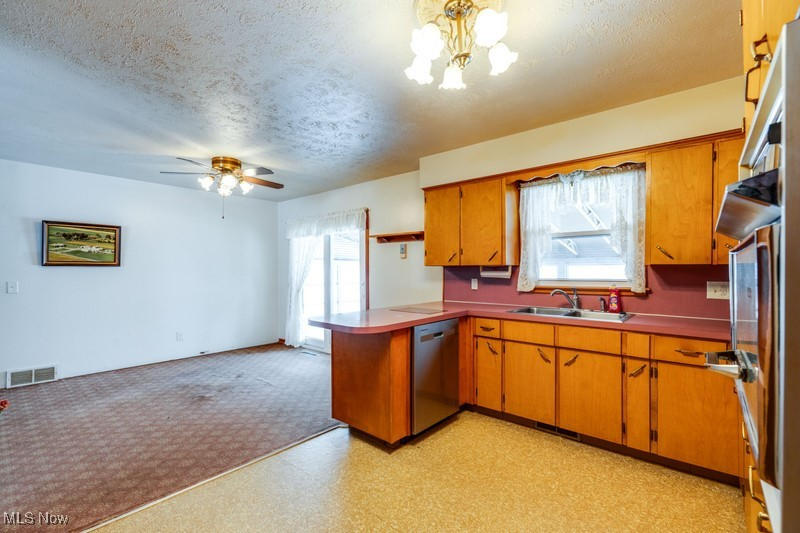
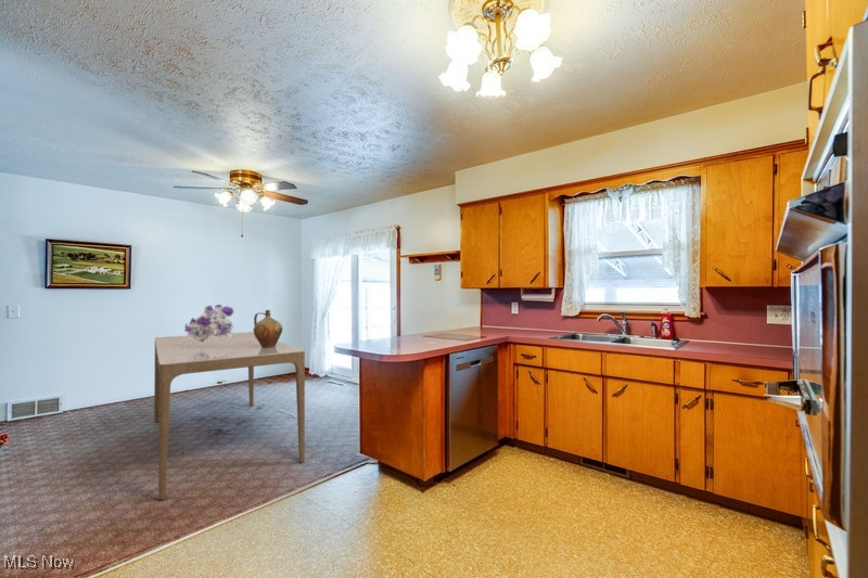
+ ceramic jug (268, 327)
+ bouquet (214, 324)
+ dining table (217, 370)
